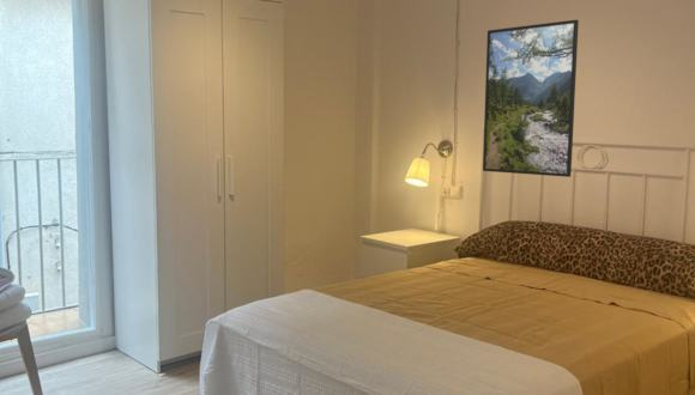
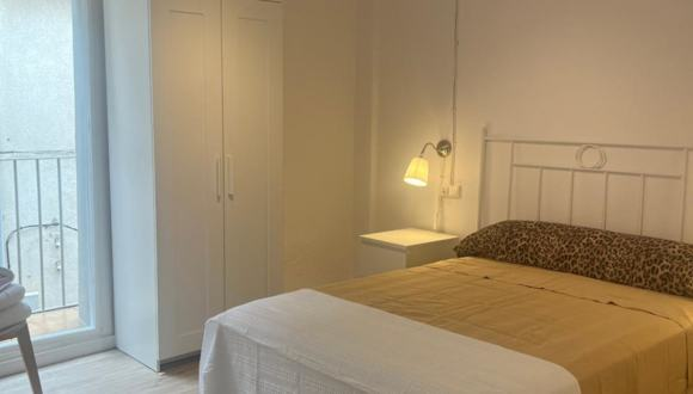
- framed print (527, 99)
